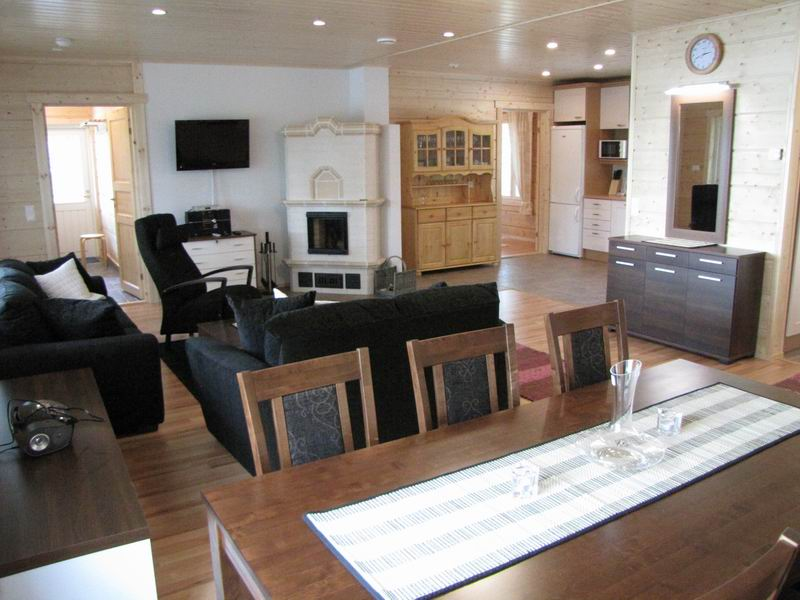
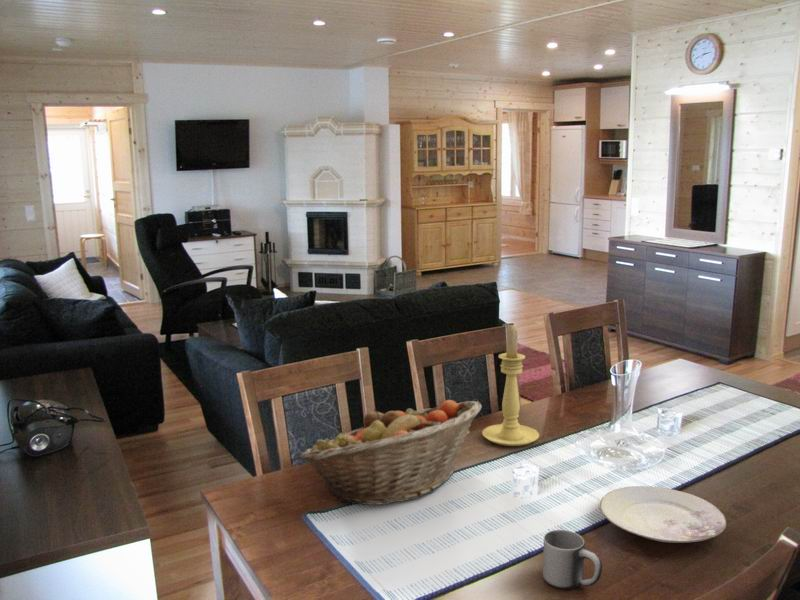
+ plate (660, 517)
+ fruit basket (395, 443)
+ candle holder (511, 380)
+ mug (572, 563)
